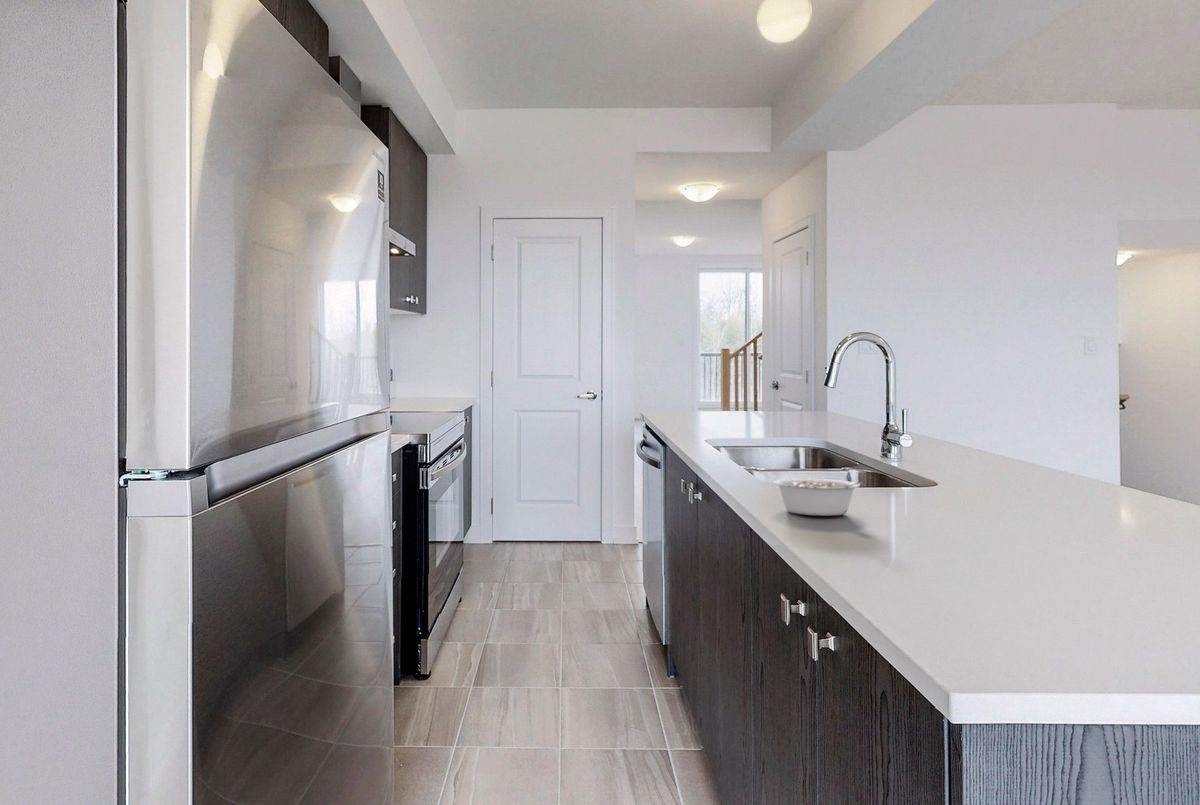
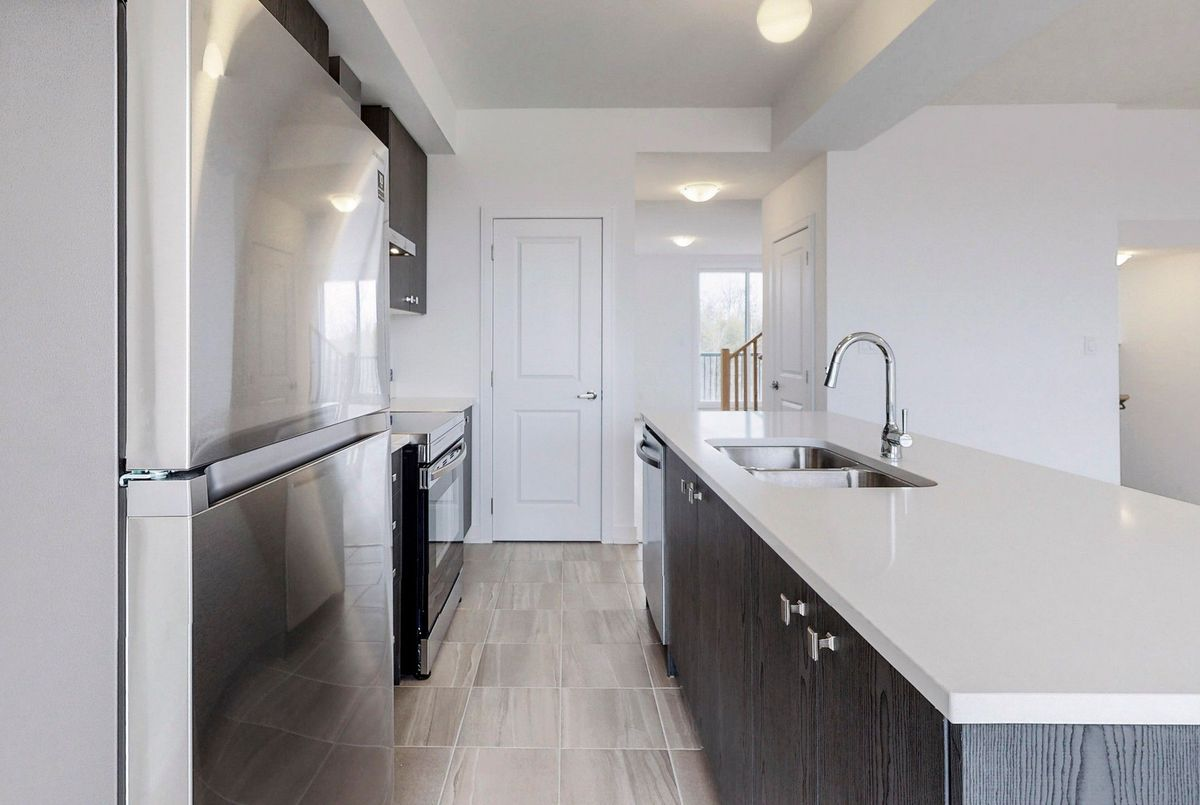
- legume (819, 494)
